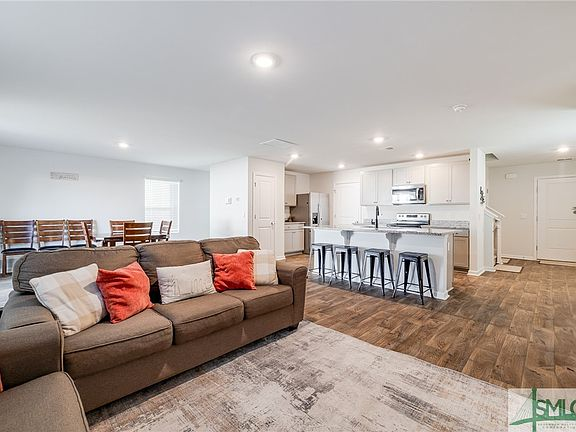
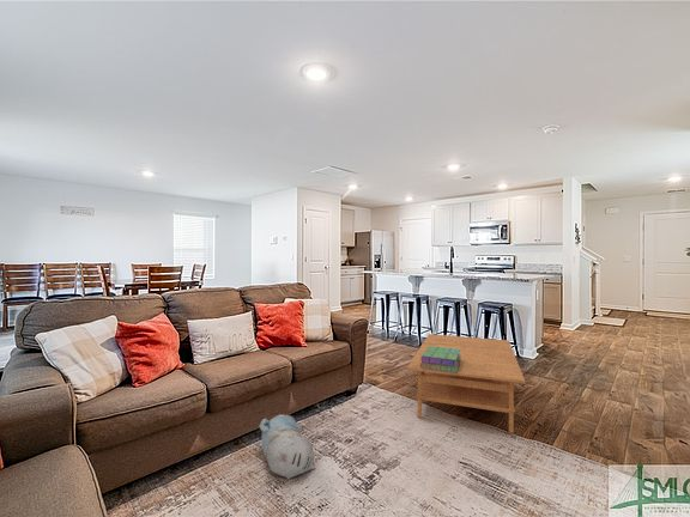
+ plush toy (288, 440)
+ stack of books (441, 358)
+ coffee table (465, 375)
